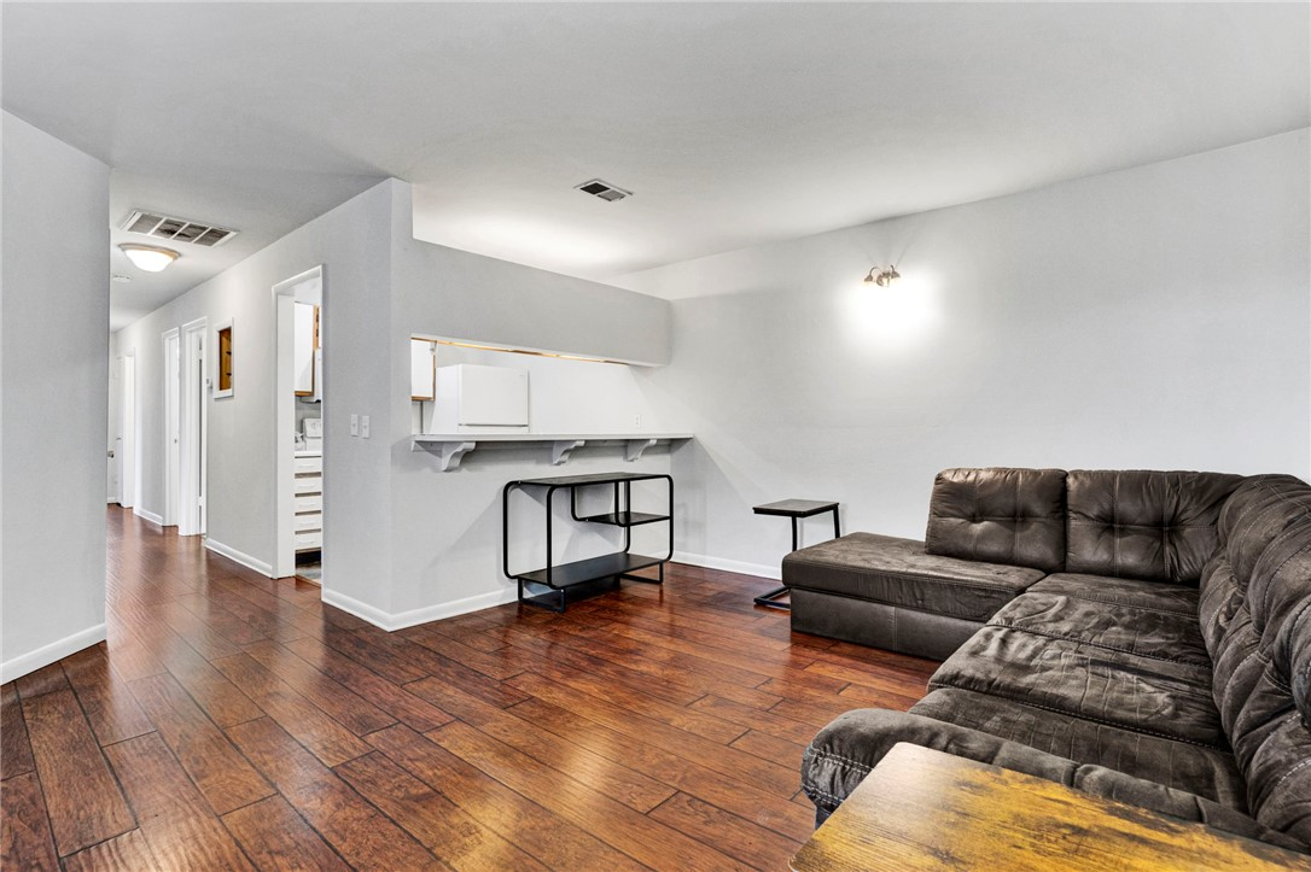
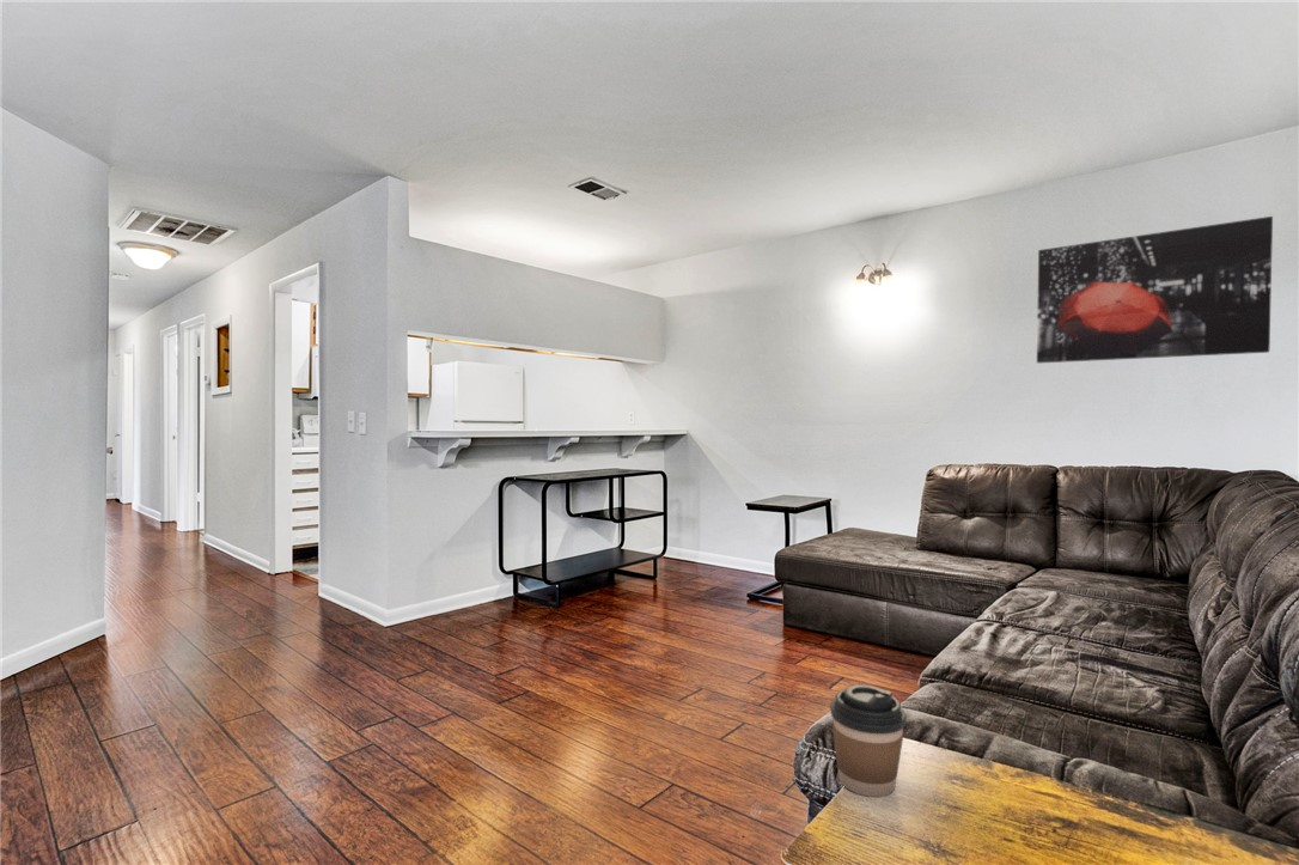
+ wall art (1144, 297)
+ coffee cup (867, 735)
